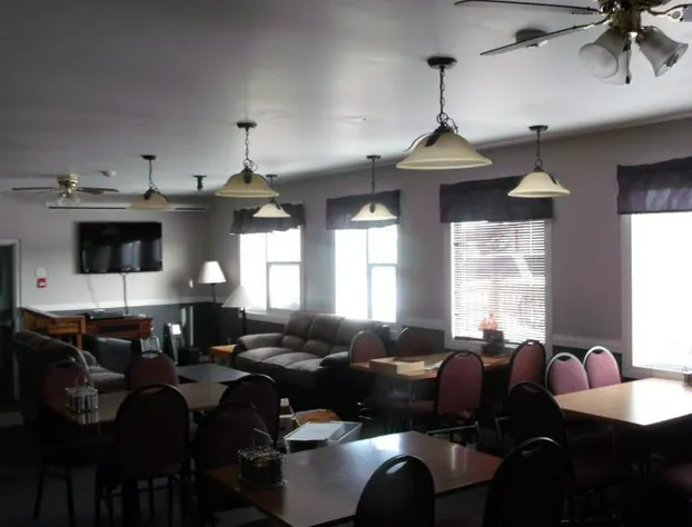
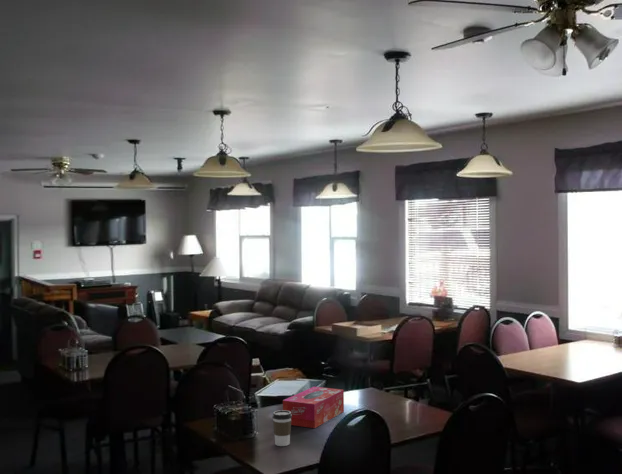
+ coffee cup (282, 428)
+ tissue box (314, 406)
